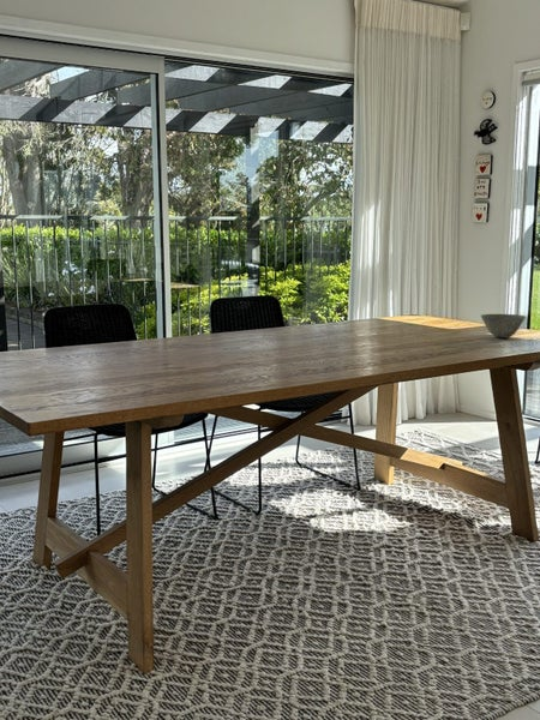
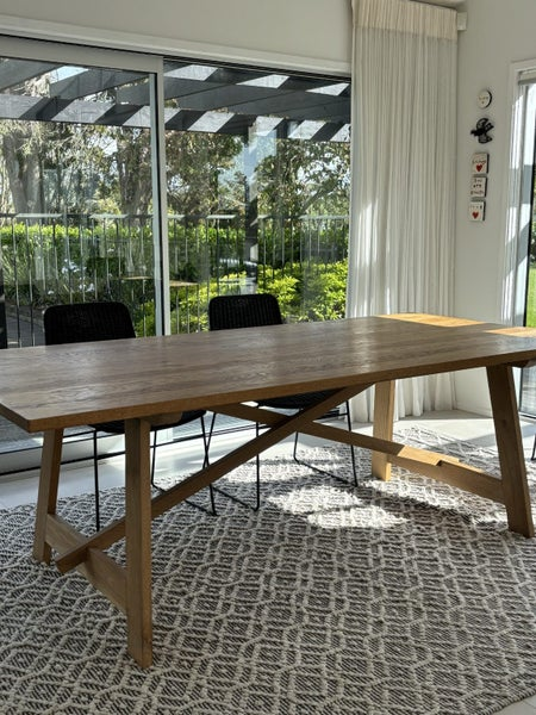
- bowl (502, 325)
